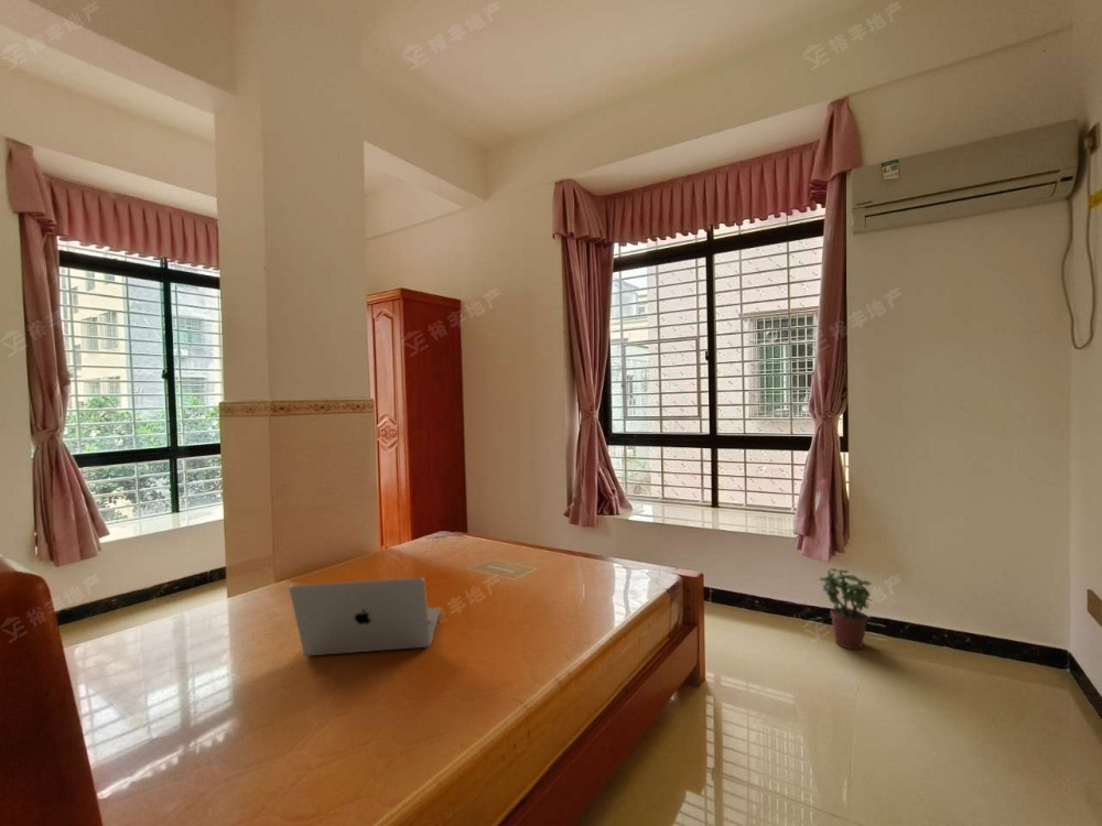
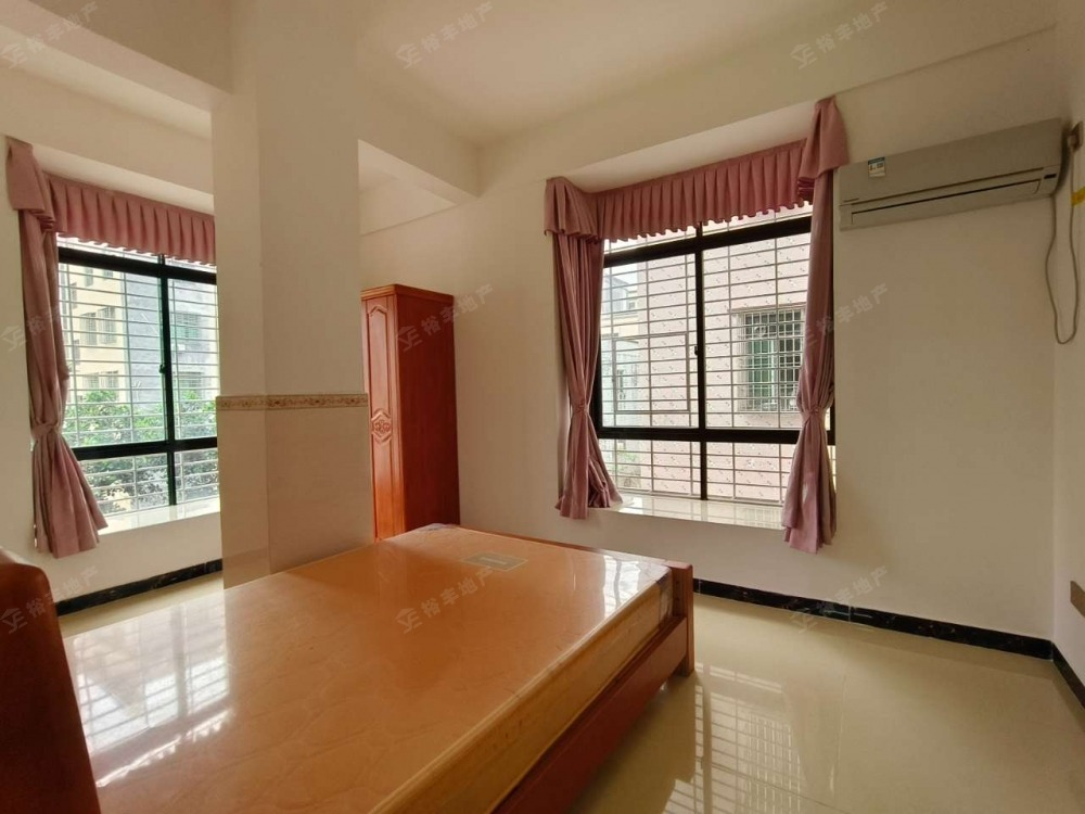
- potted plant (845, 605)
- laptop (374, 599)
